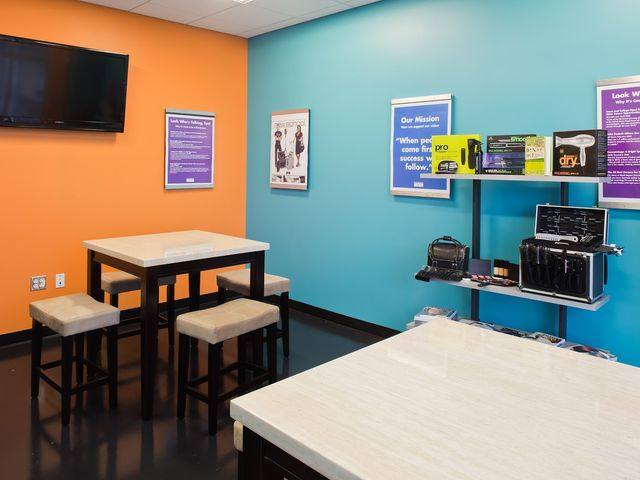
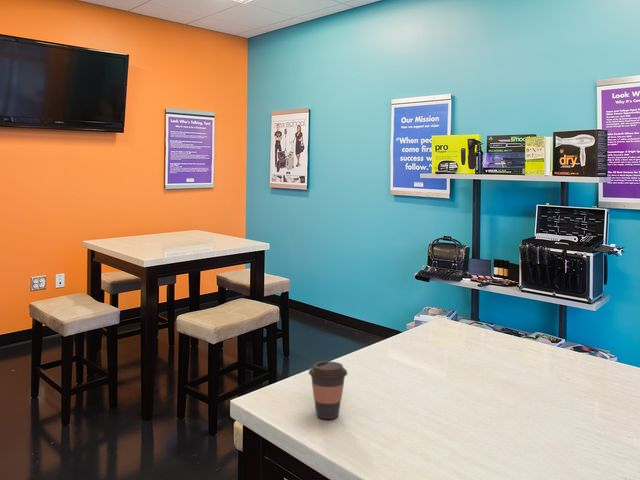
+ coffee cup (327, 390)
